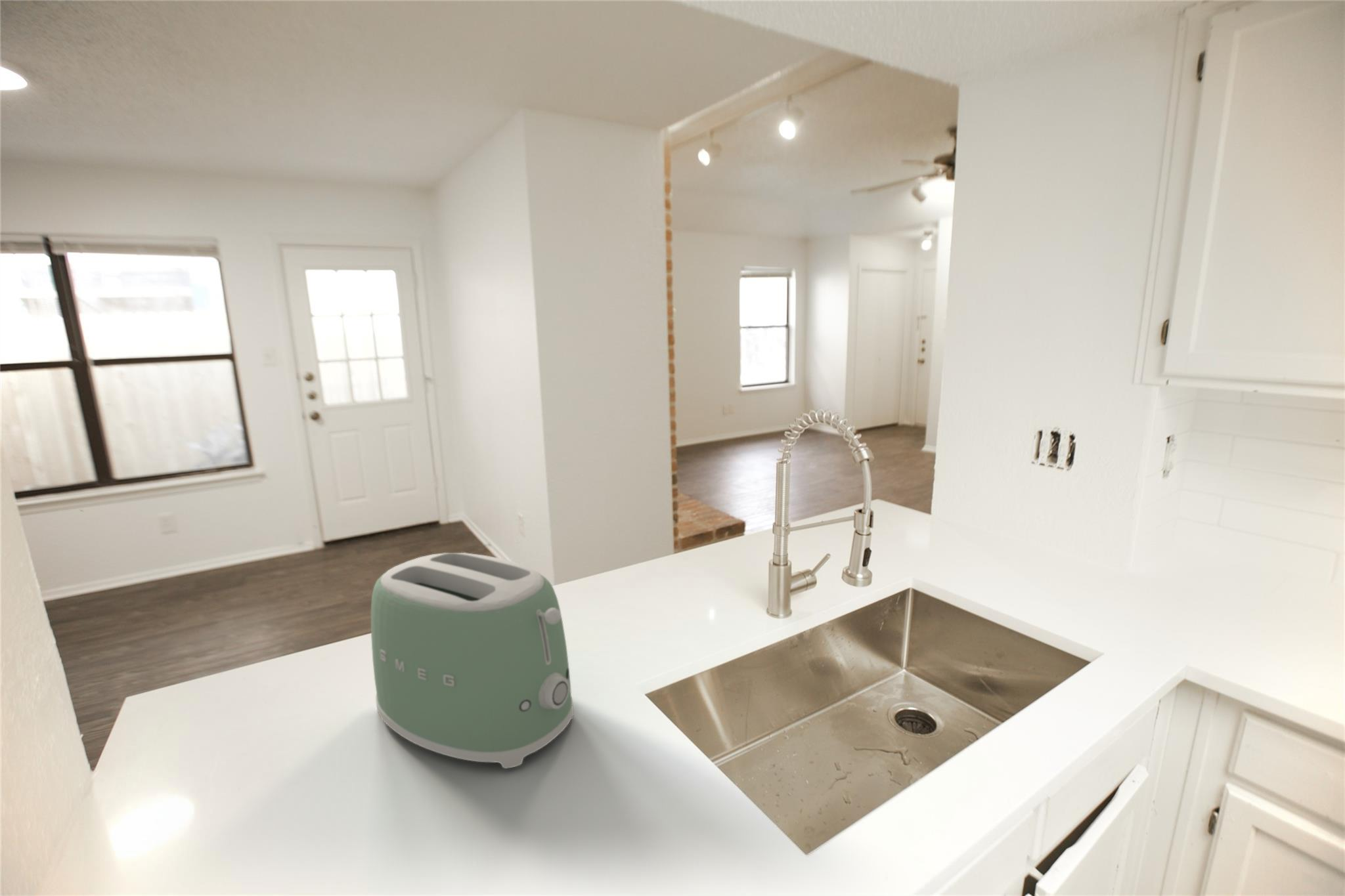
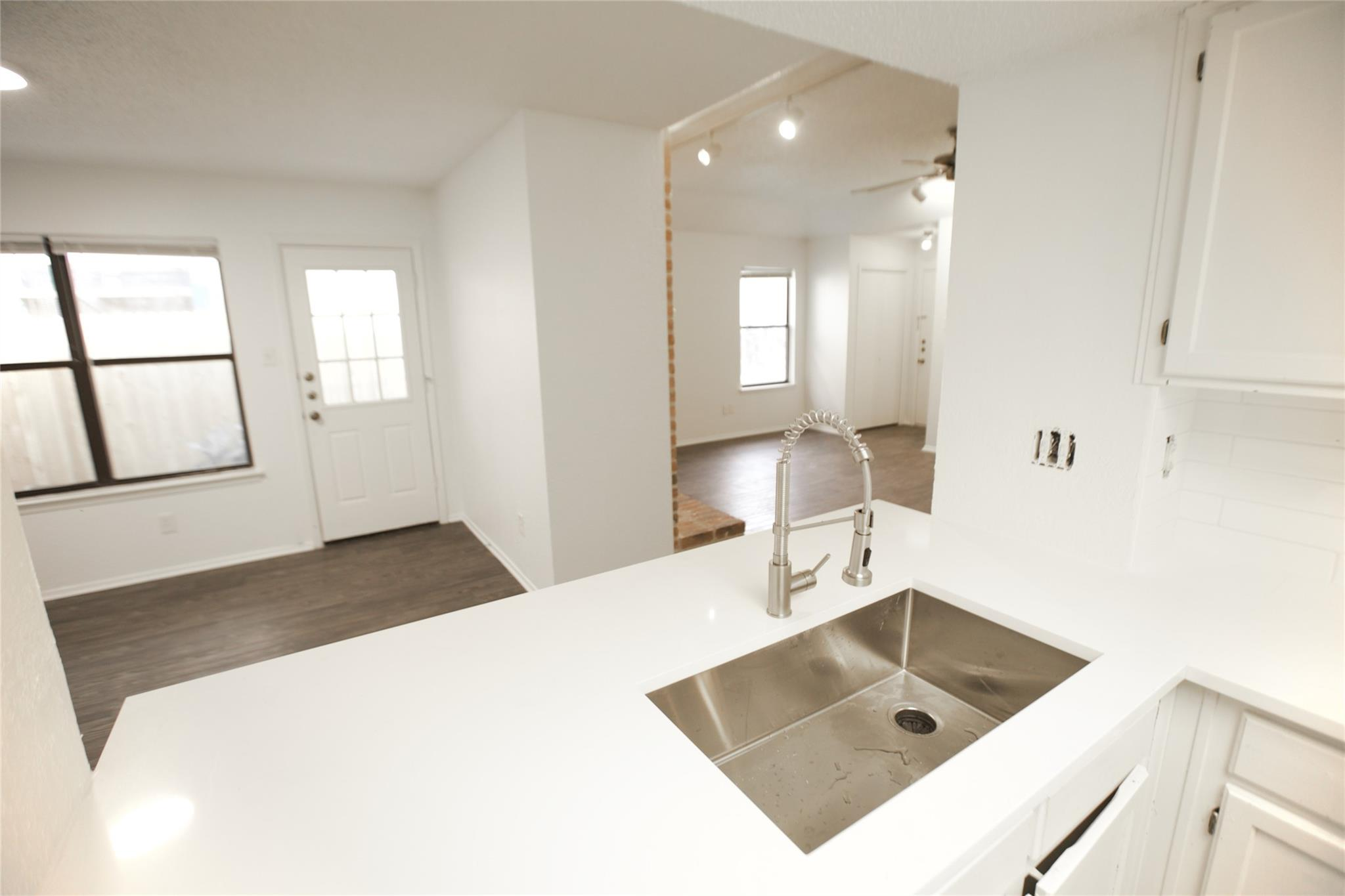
- toaster (468, 642)
